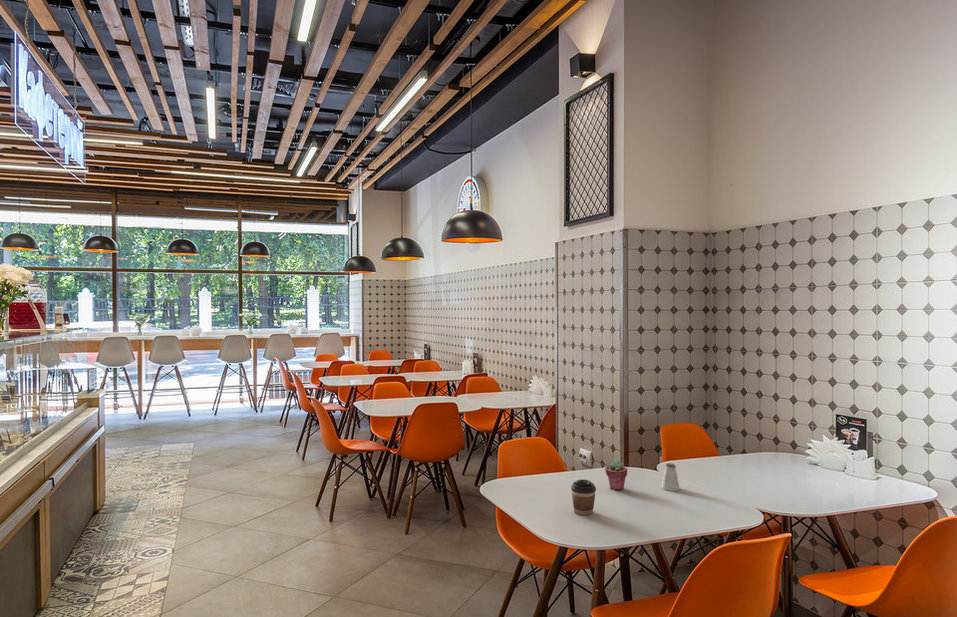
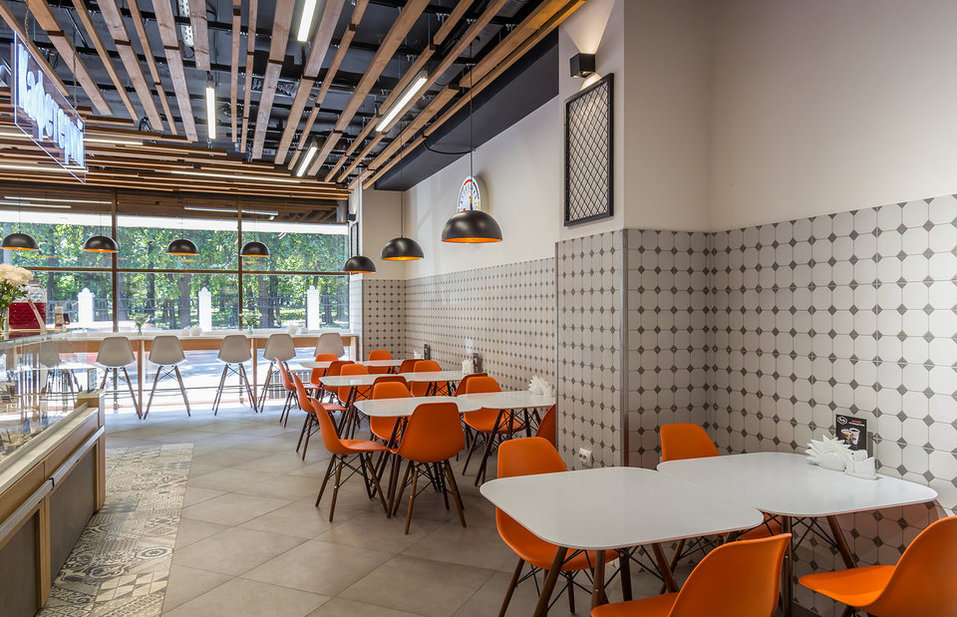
- potted succulent (616, 474)
- coffee cup (583, 495)
- saltshaker (670, 476)
